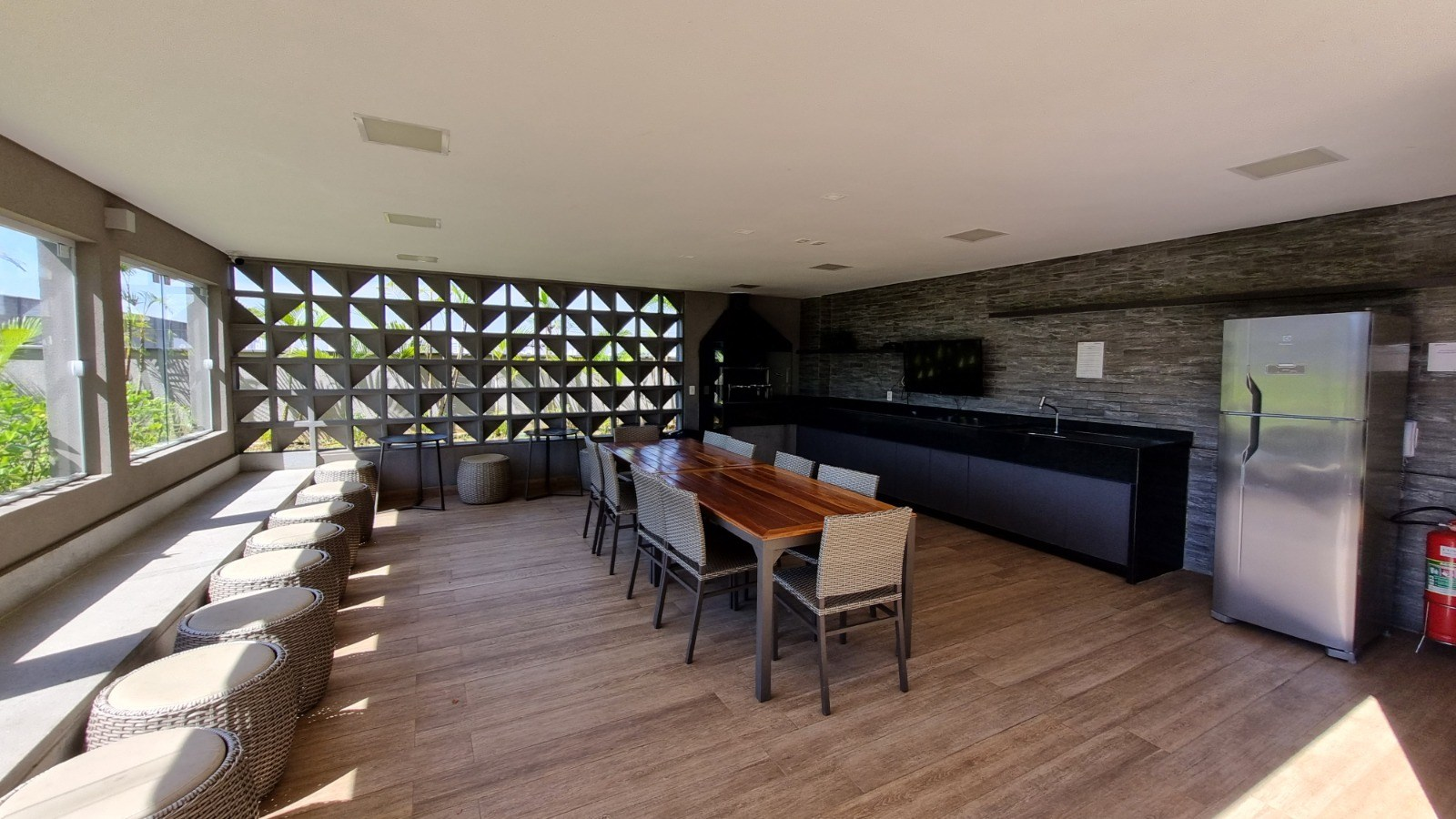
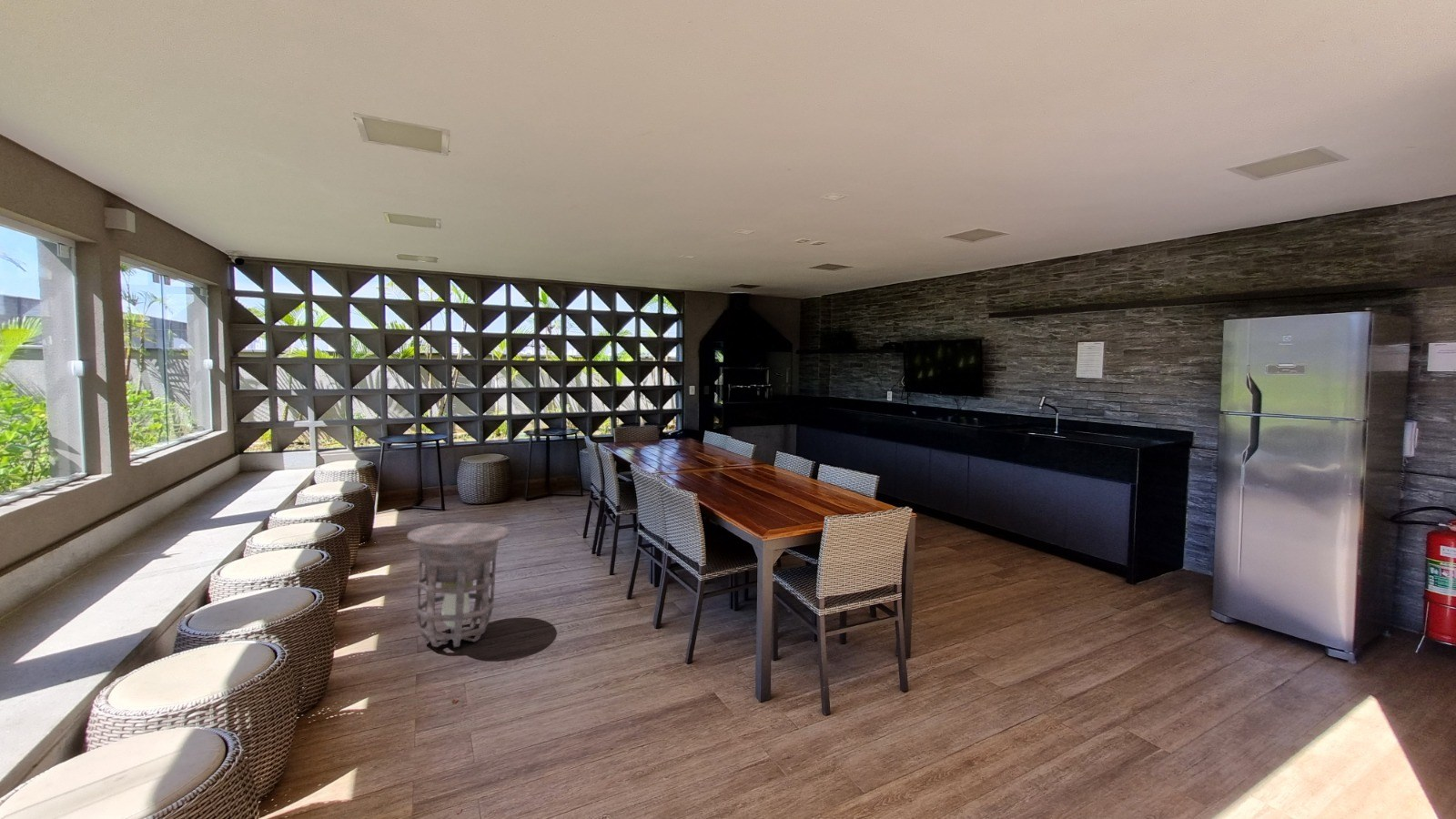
+ side table (460, 583)
